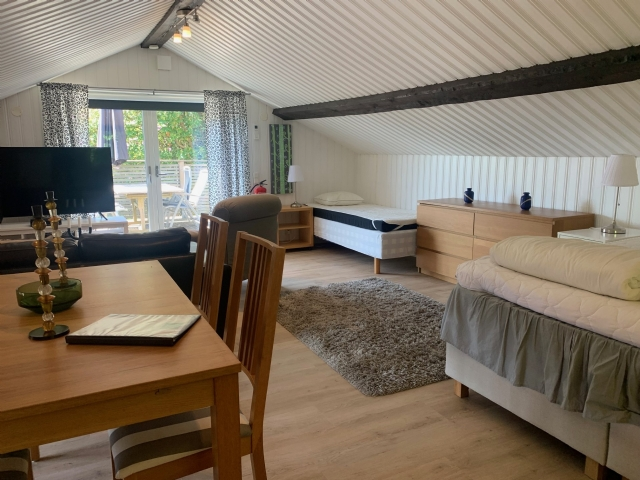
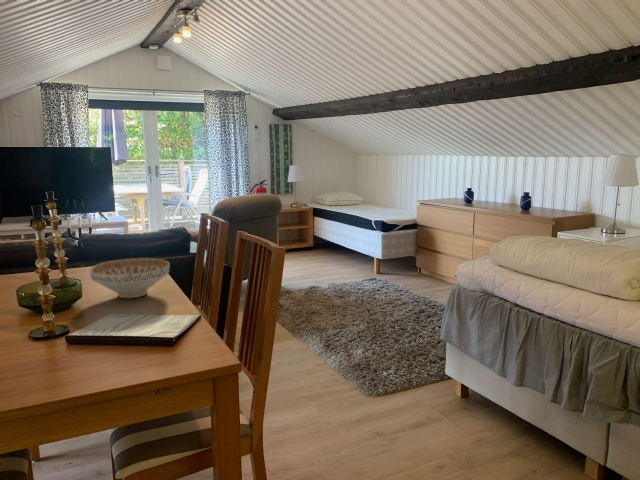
+ decorative bowl (131, 280)
